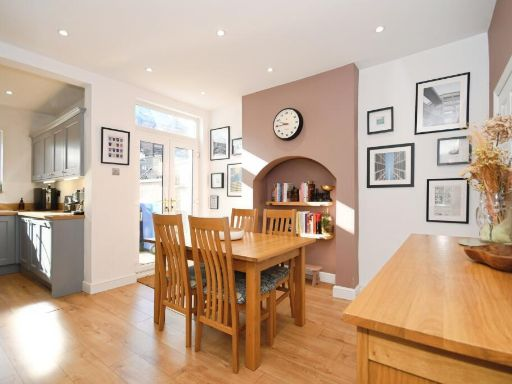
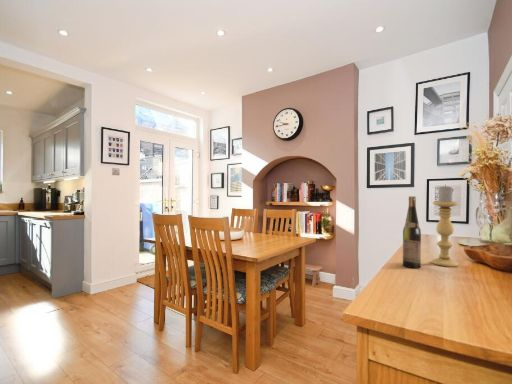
+ candle holder (444, 224)
+ wine bottle (411, 231)
